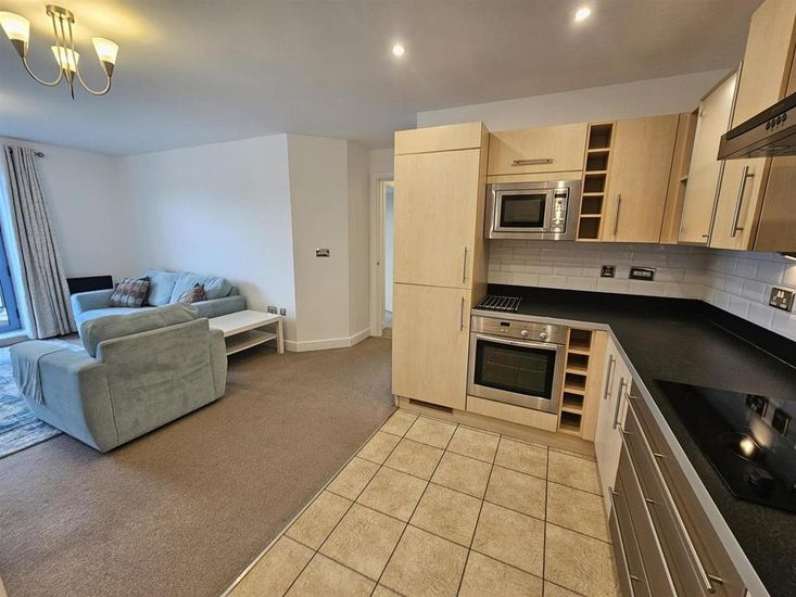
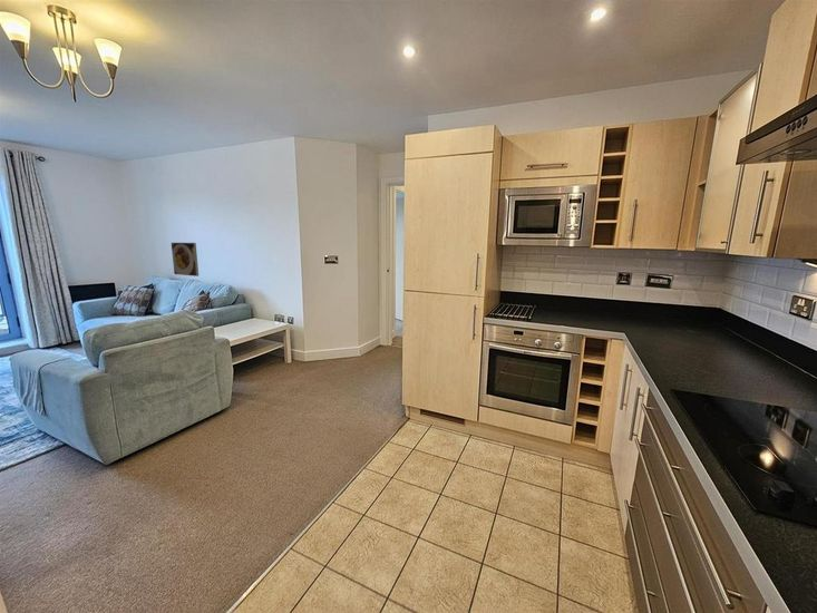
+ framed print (184, 259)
